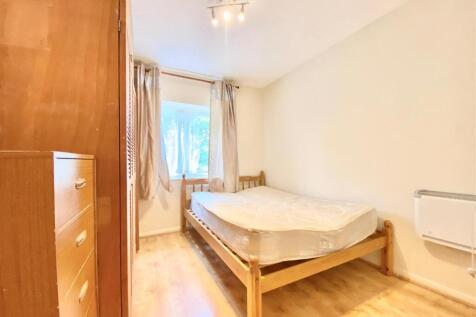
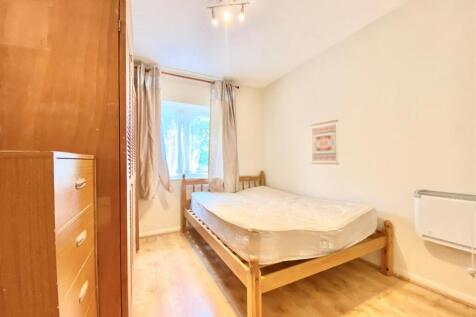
+ wall art (323, 143)
